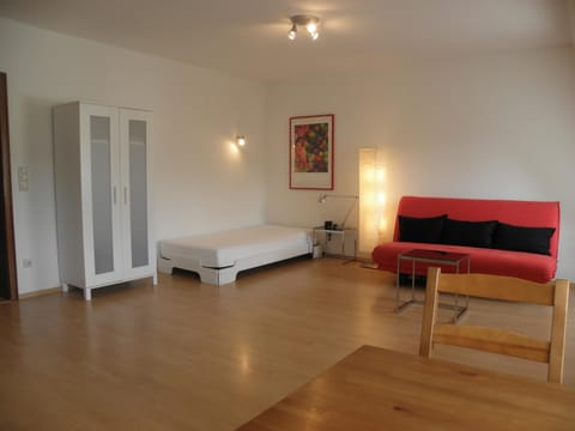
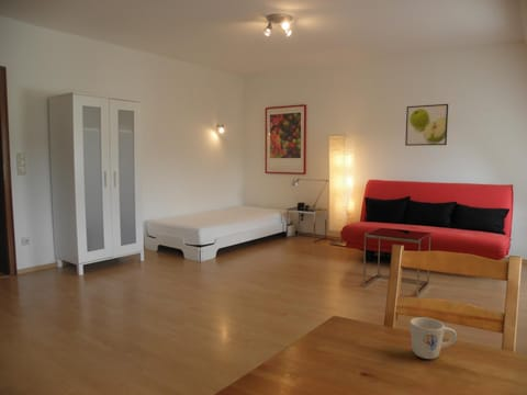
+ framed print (426, 125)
+ mug (433, 339)
